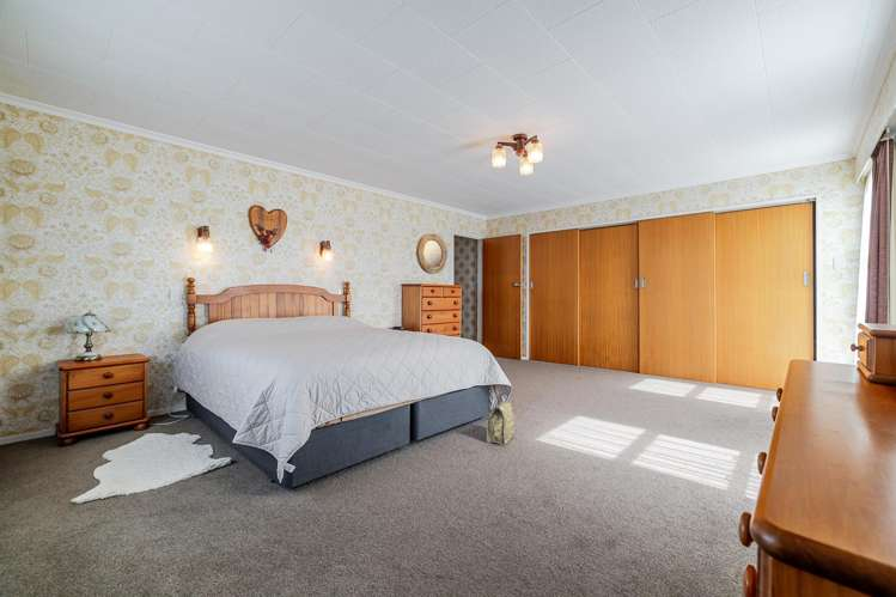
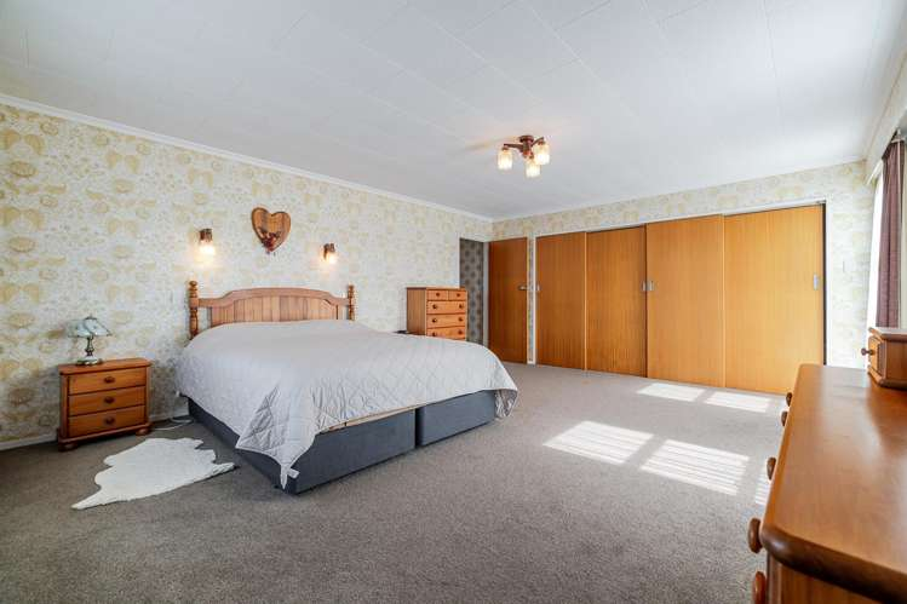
- home mirror (432, 254)
- bag (500, 420)
